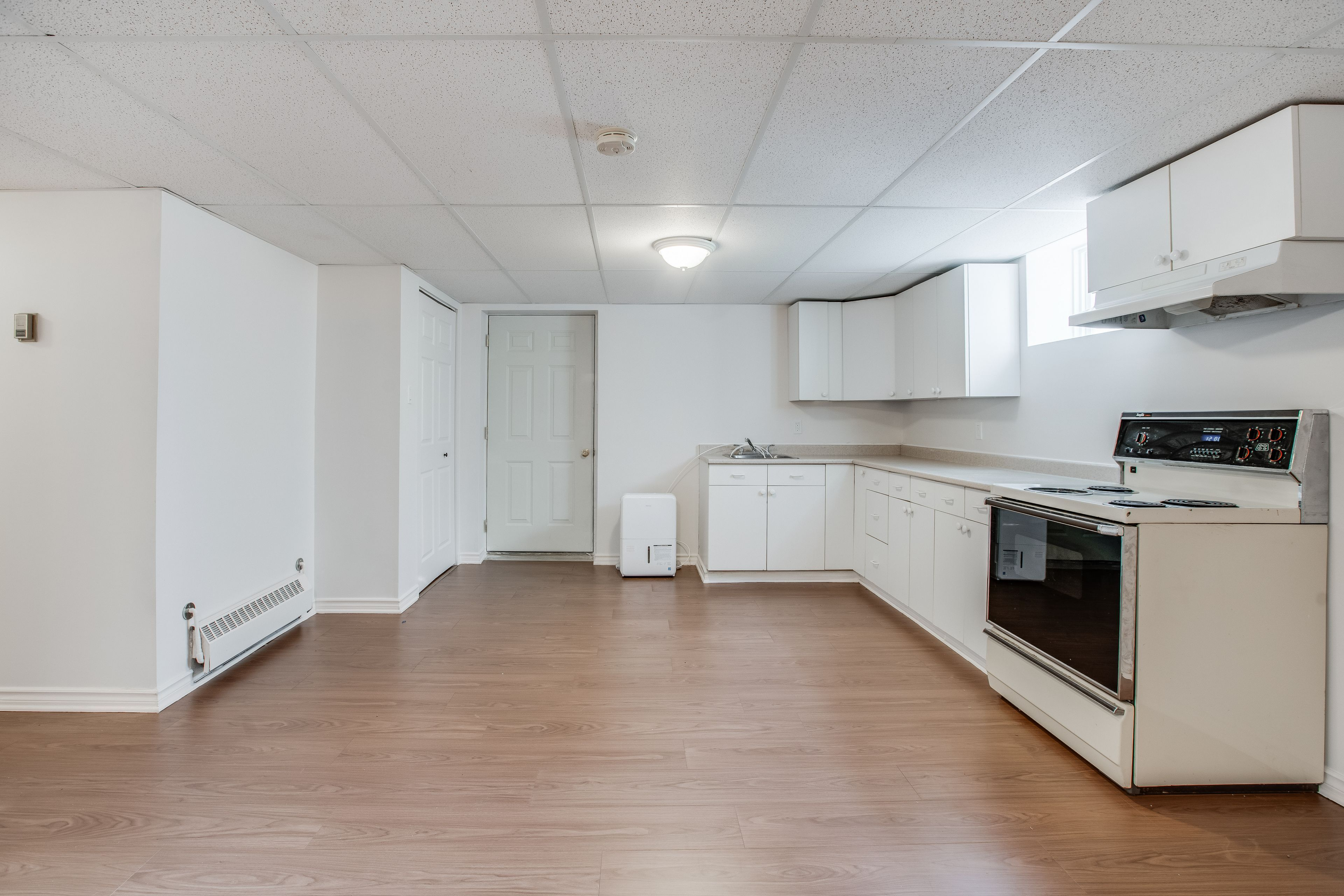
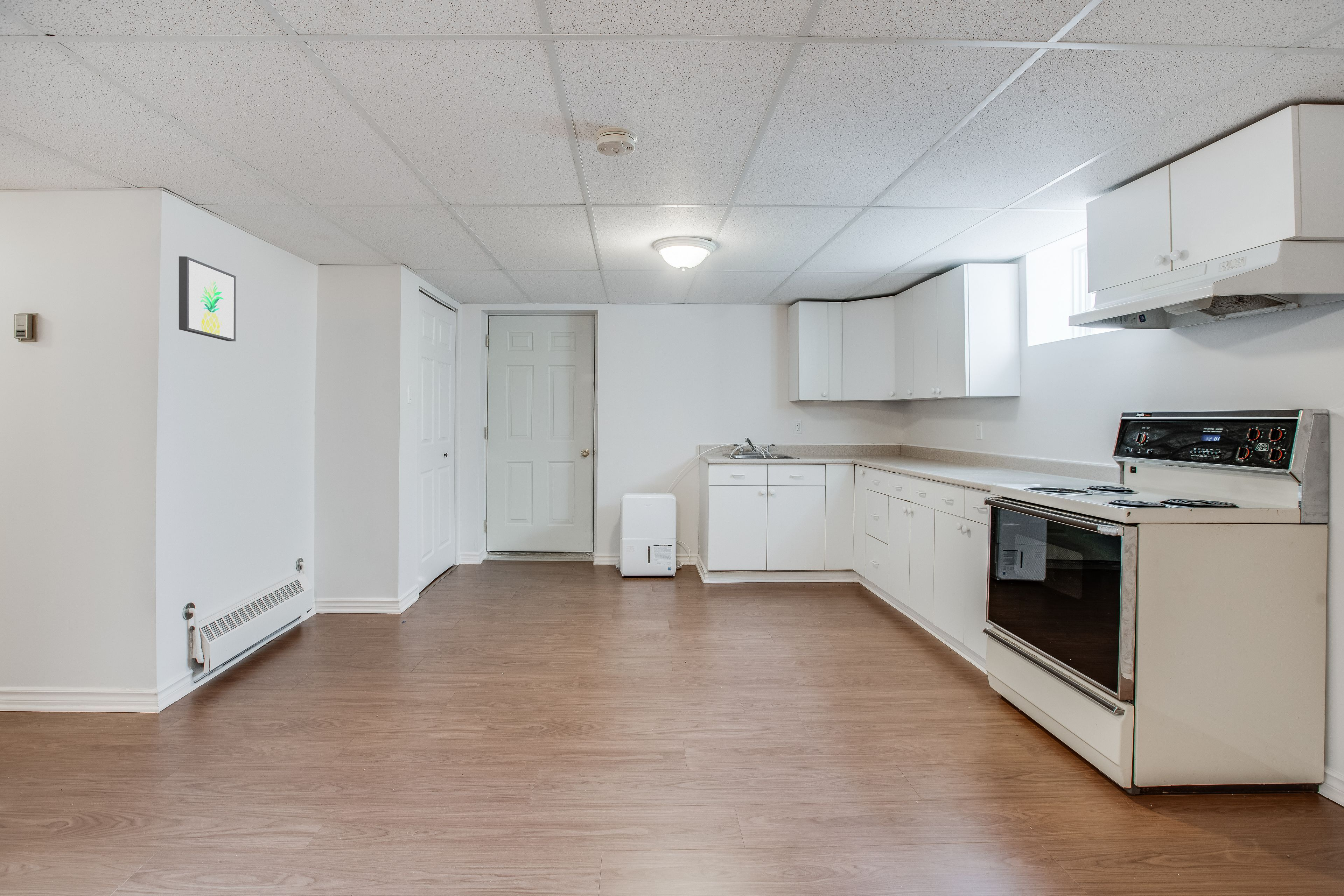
+ wall art (209, 301)
